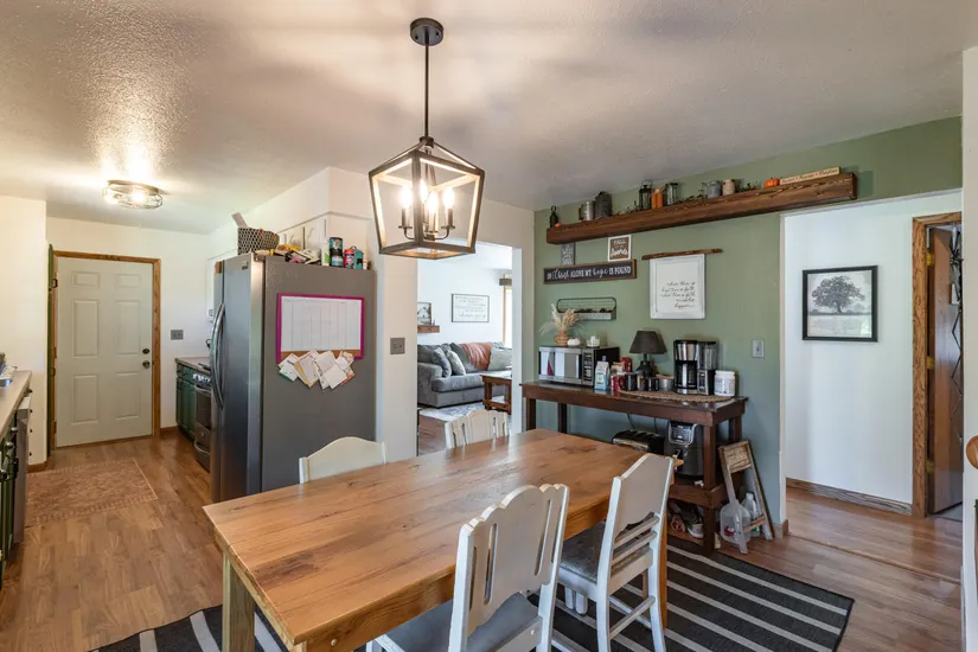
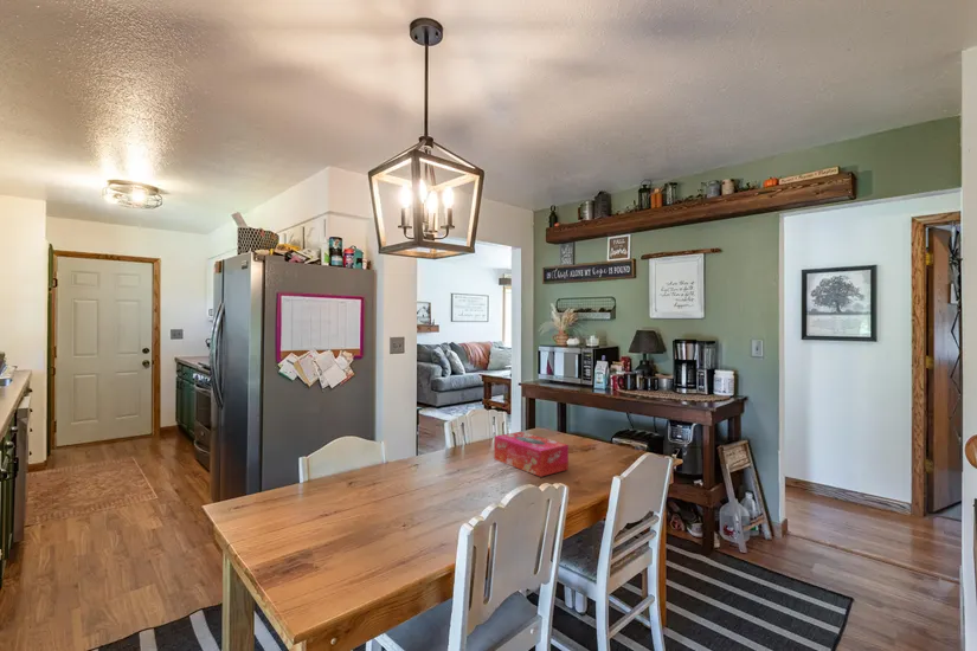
+ tissue box (529, 452)
